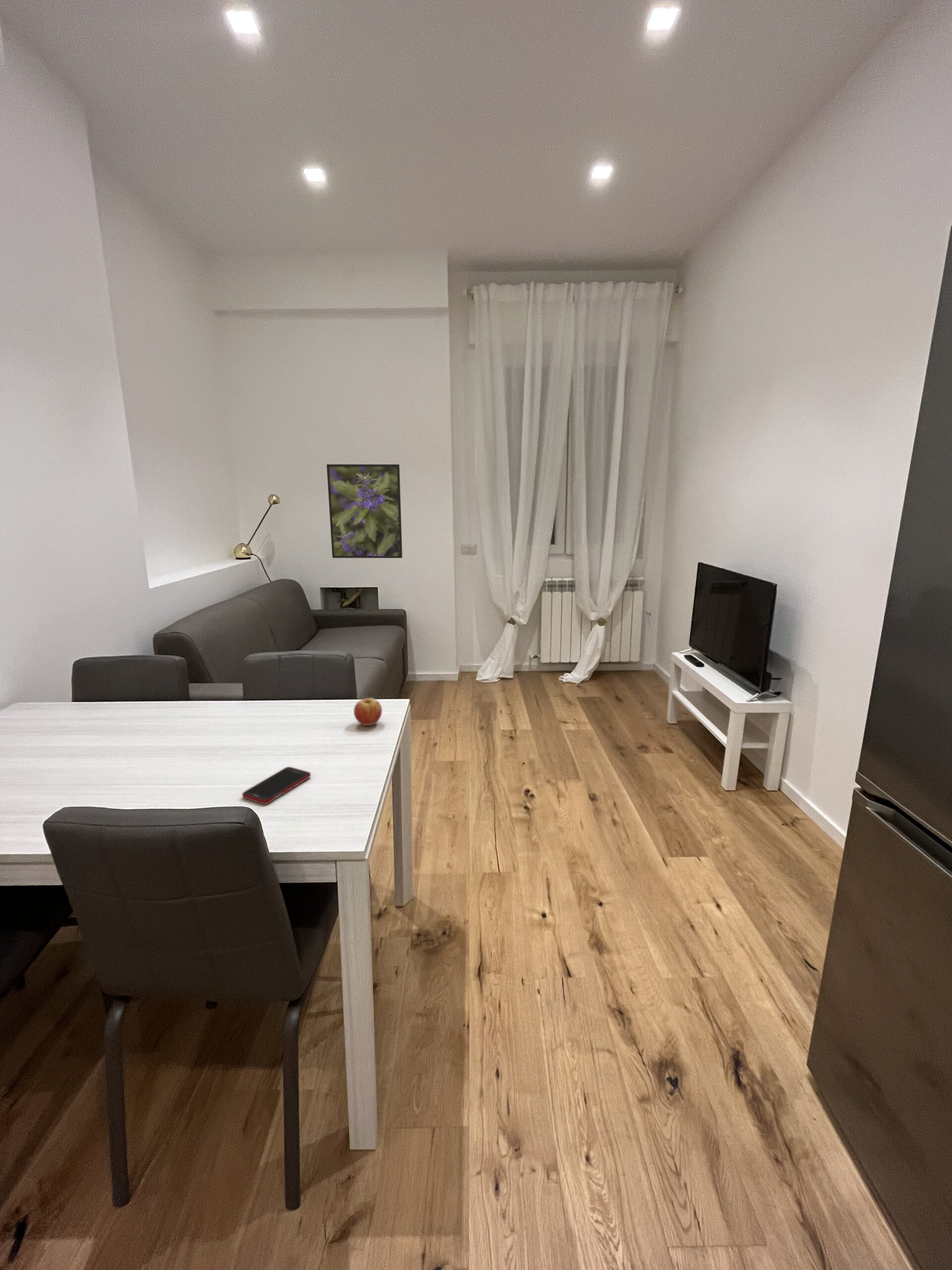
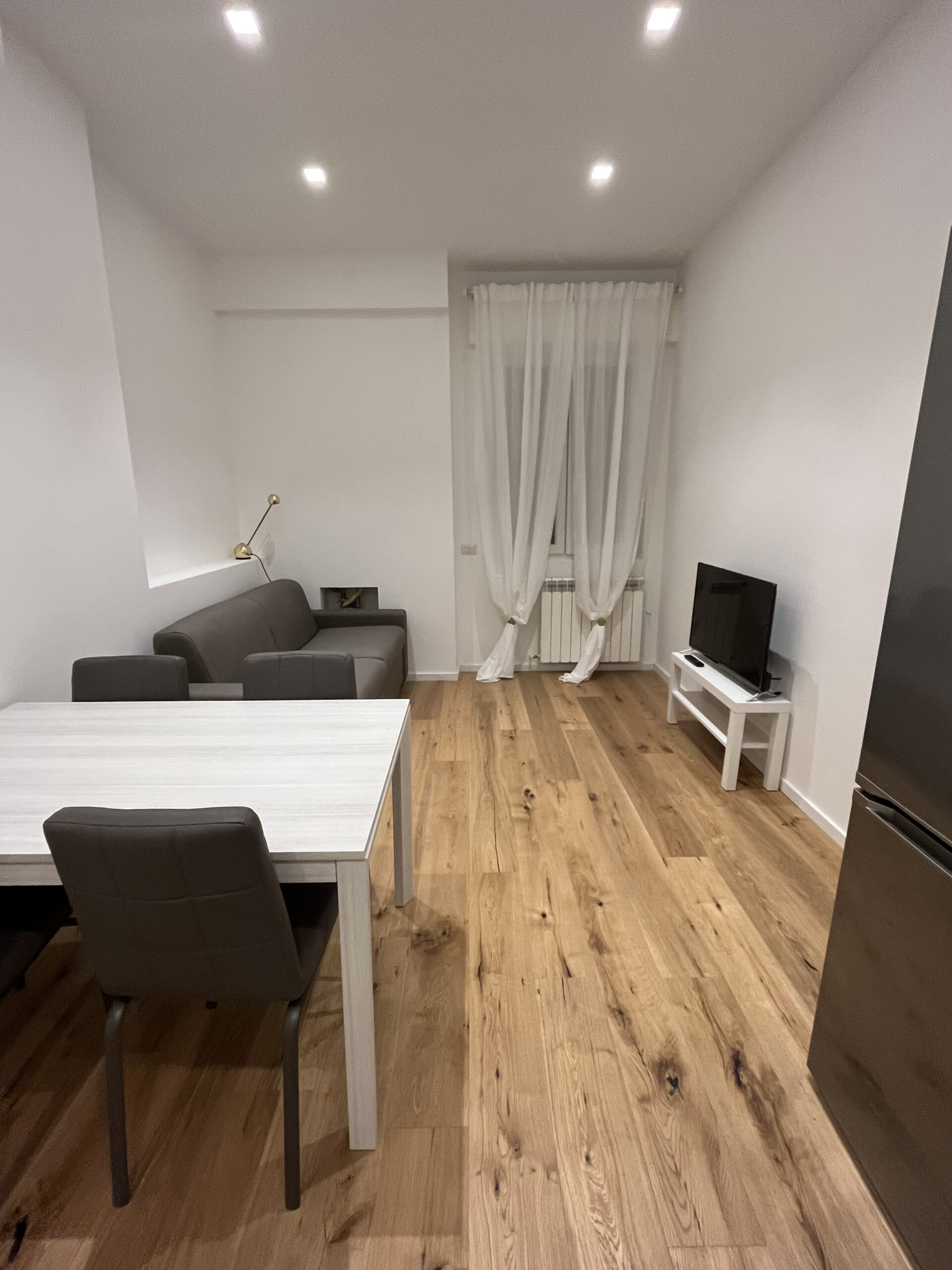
- cell phone (278, 784)
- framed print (365, 512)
- fruit (368, 711)
